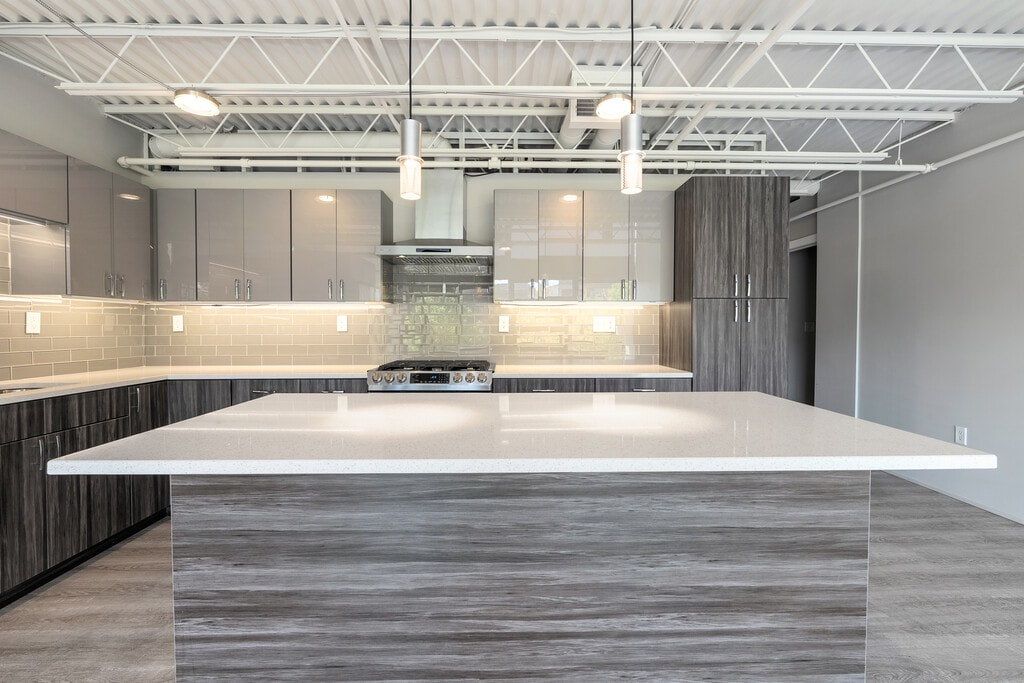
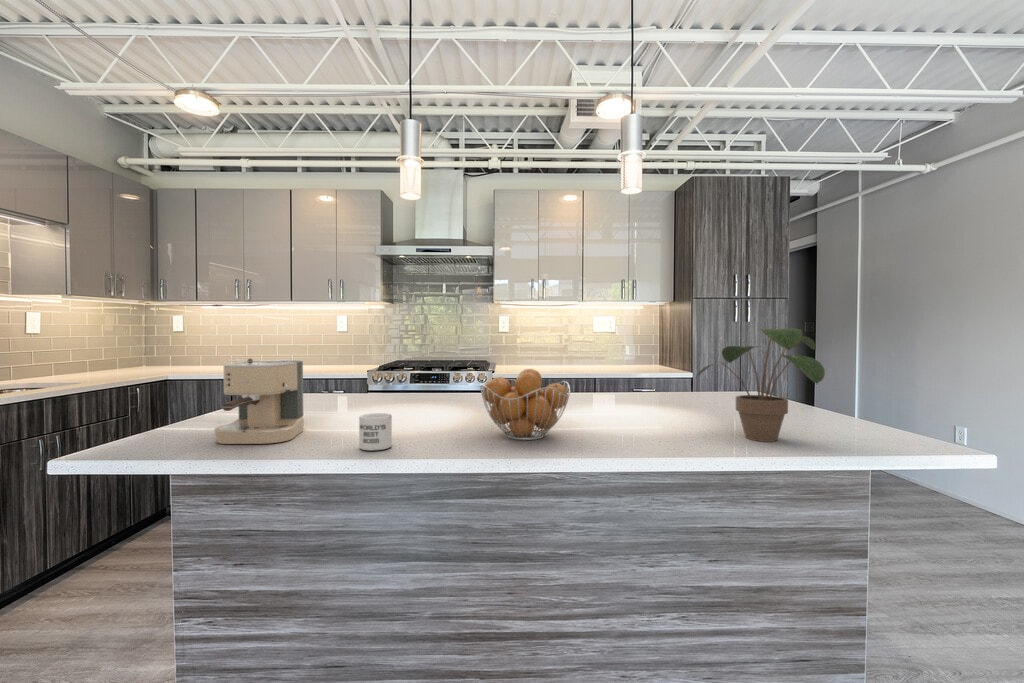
+ coffee maker (259, 397)
+ potted plant (762, 382)
+ fruit basket (525, 403)
+ mug (377, 430)
